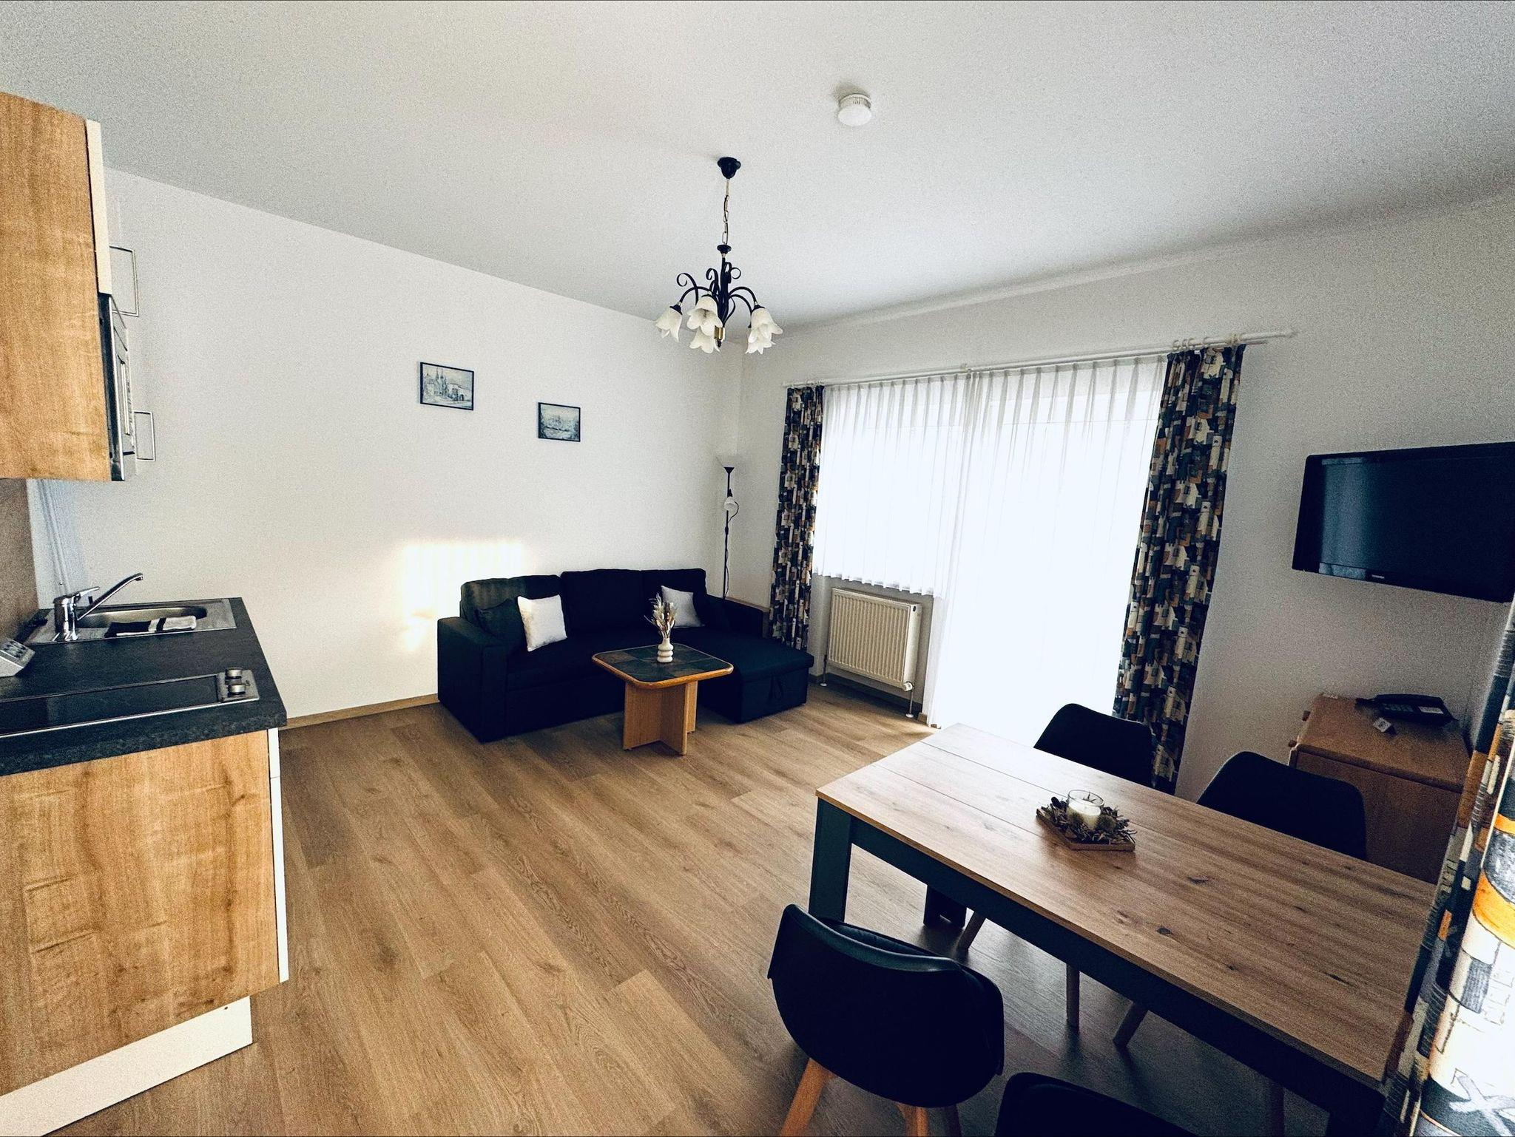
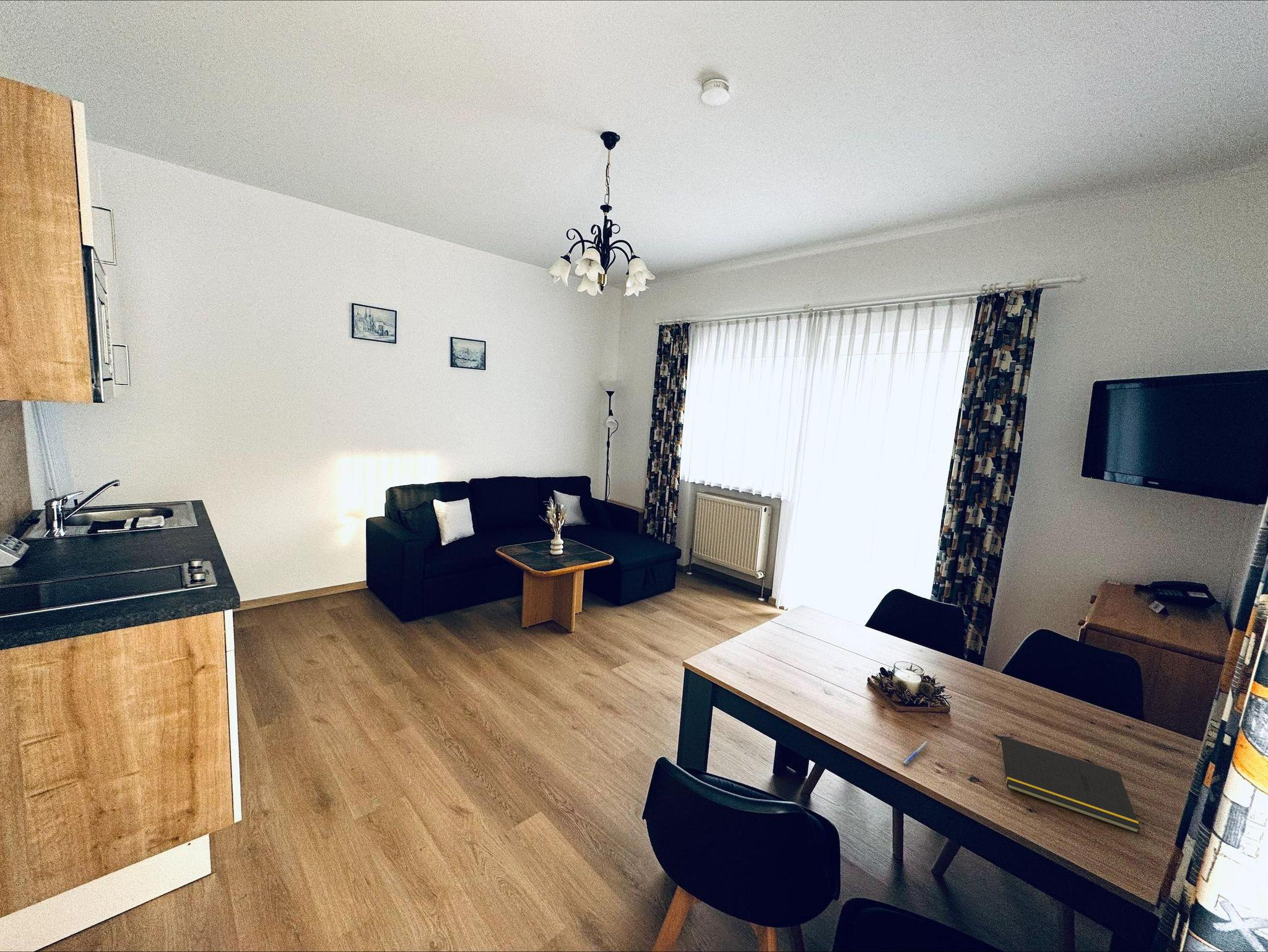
+ pen (916, 752)
+ notepad (1063, 780)
